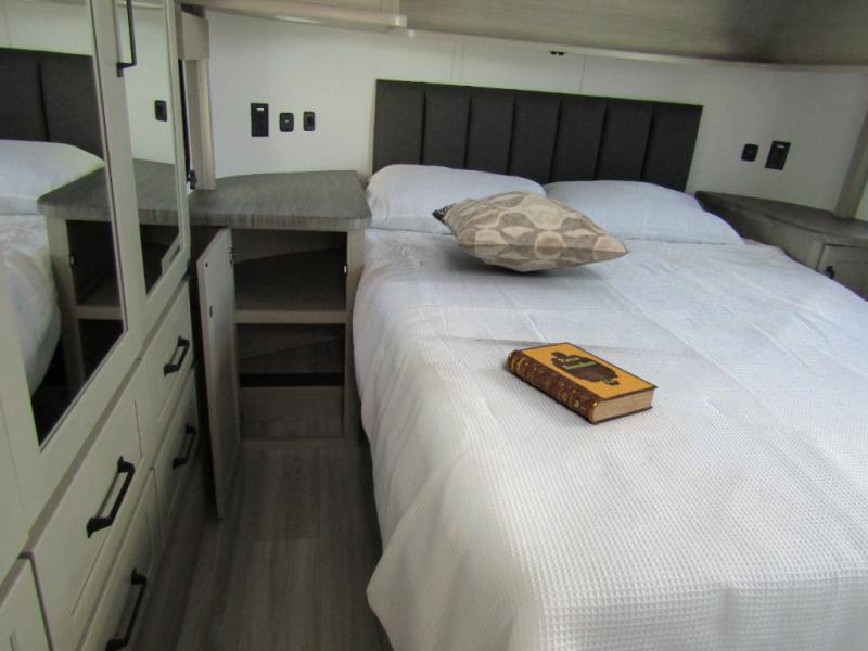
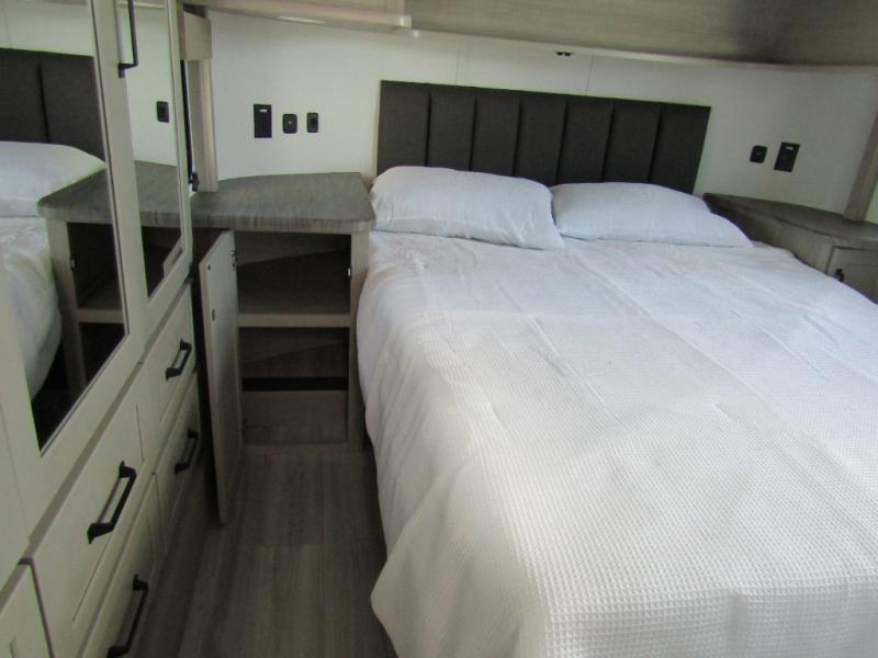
- hardback book (576, 379)
- decorative pillow (520, 230)
